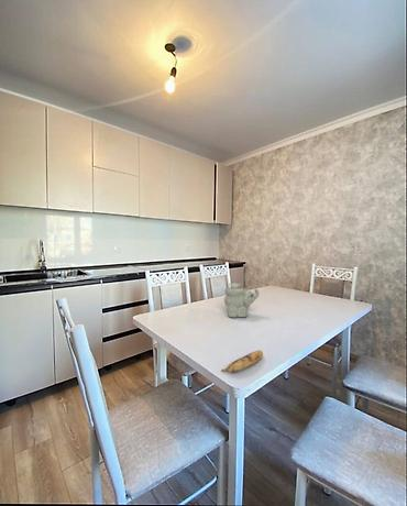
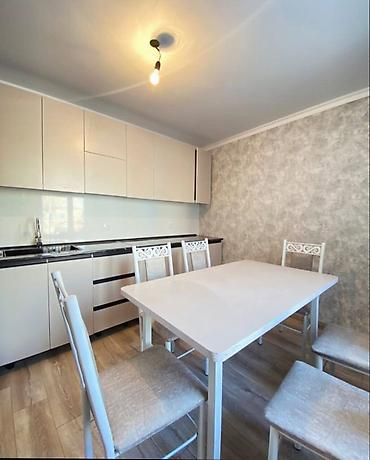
- banana (246, 359)
- teapot (241, 298)
